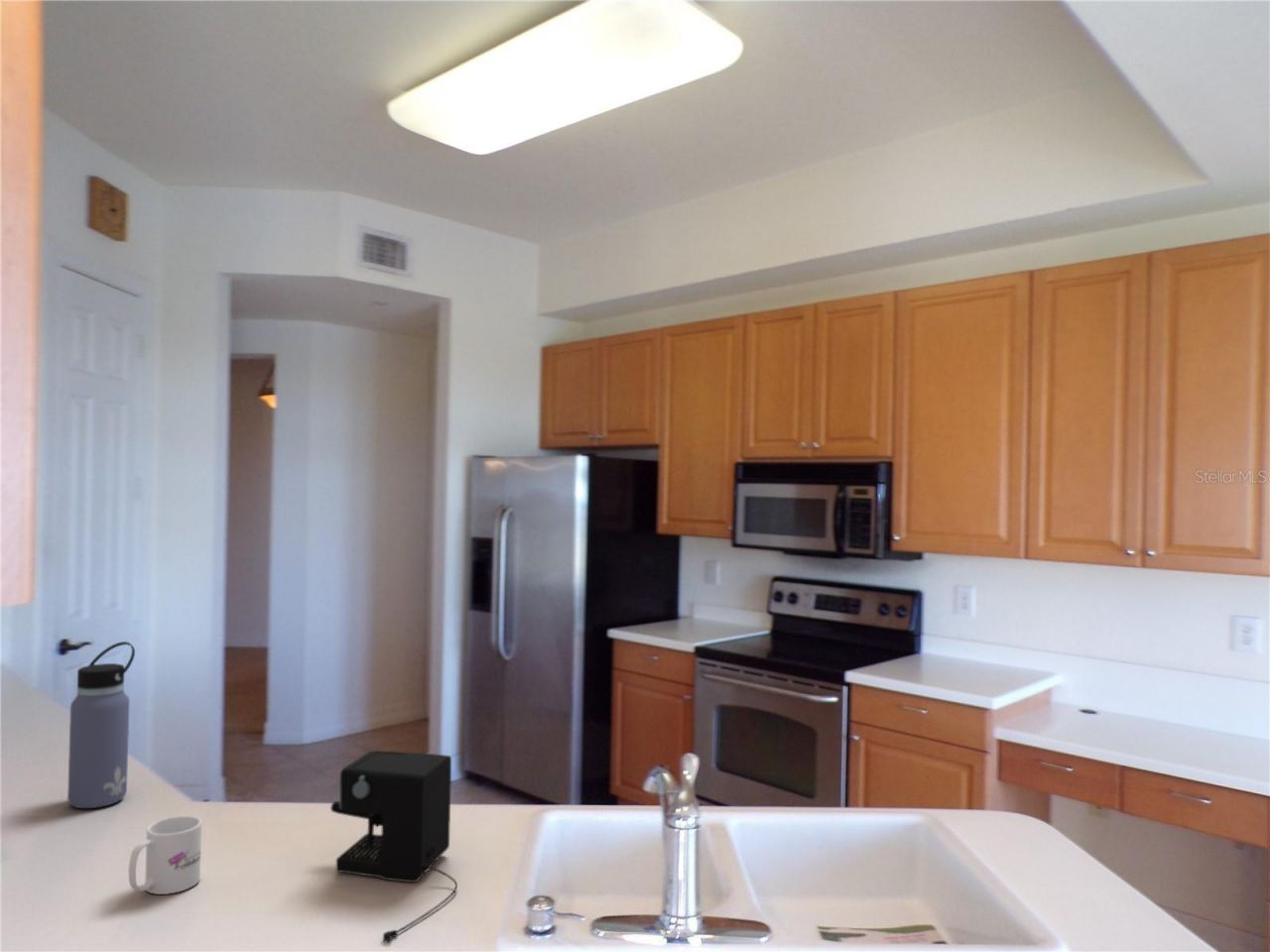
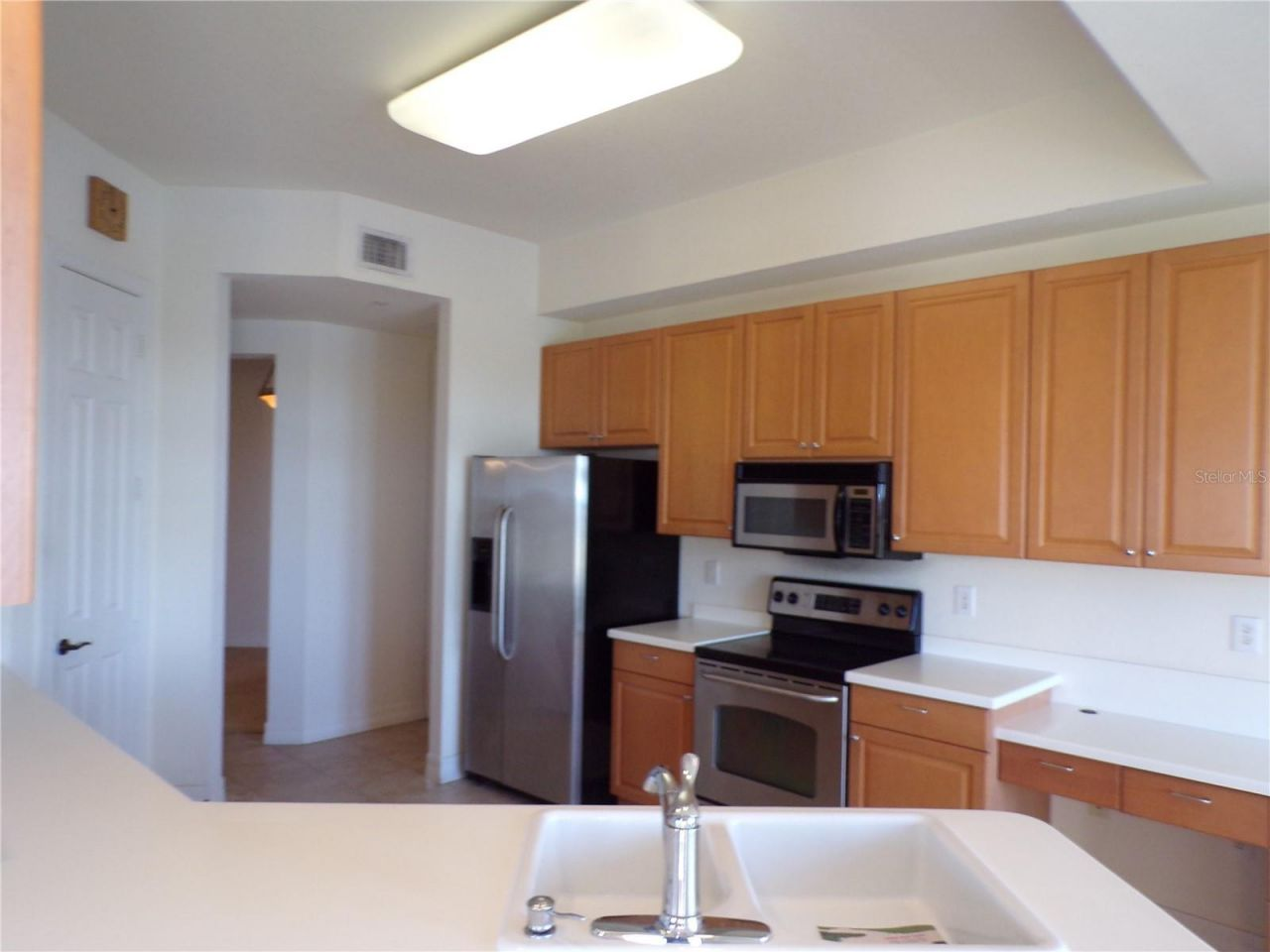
- coffee maker (375, 834)
- water bottle (101, 723)
- mug (164, 858)
